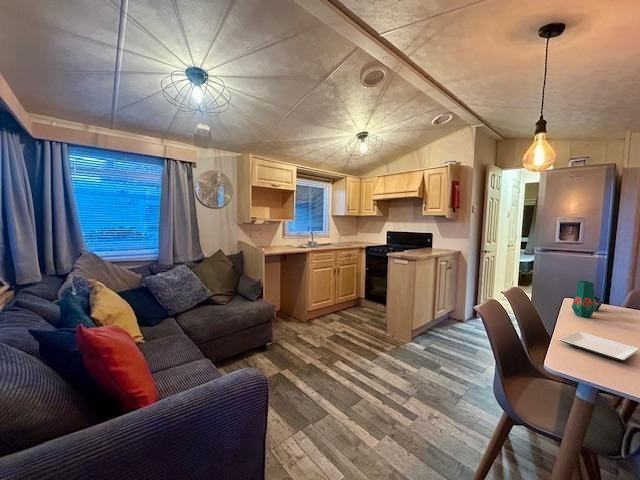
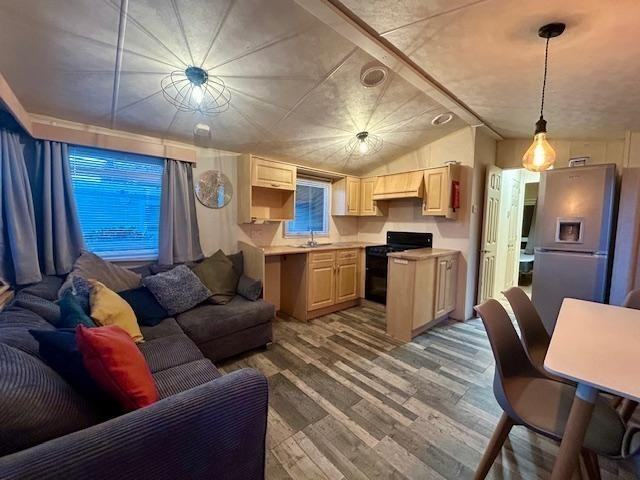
- vase (588, 296)
- plate (597, 346)
